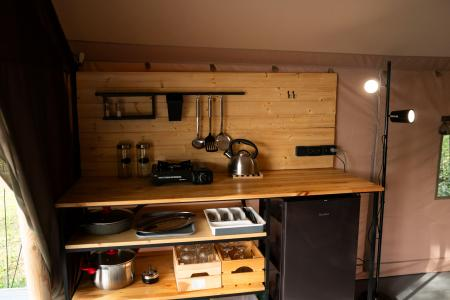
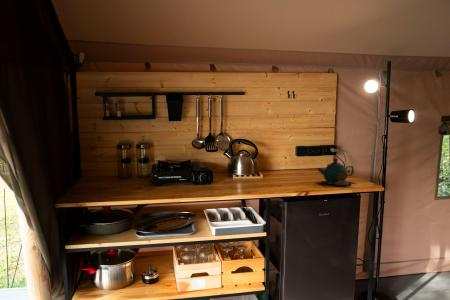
+ teapot (336, 170)
